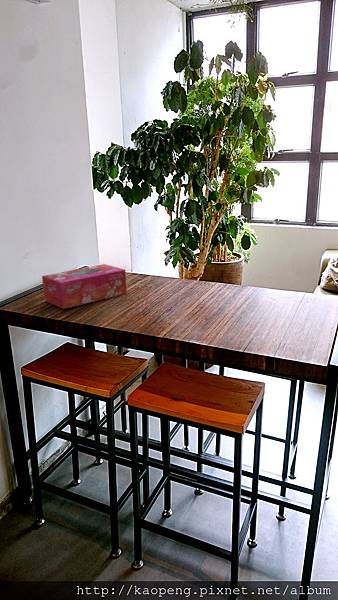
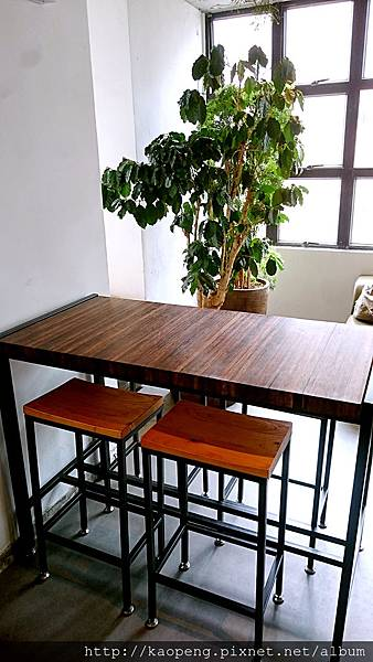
- tissue box (85, 284)
